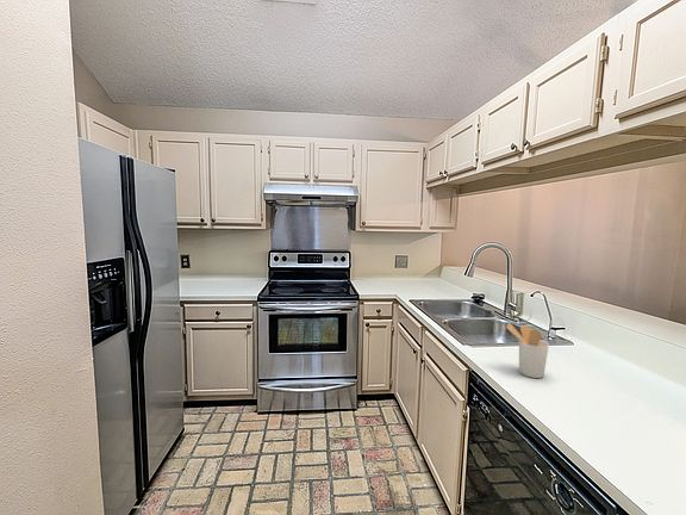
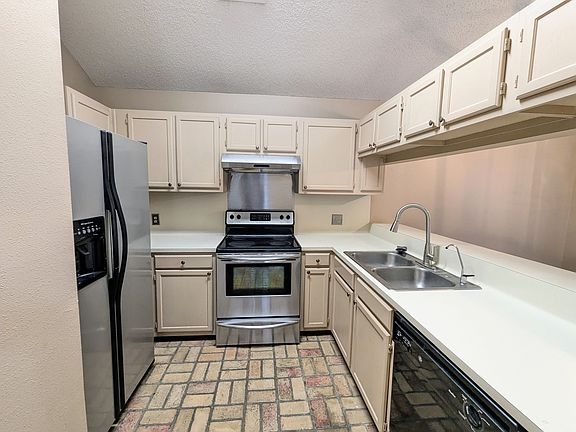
- utensil holder (525, 348)
